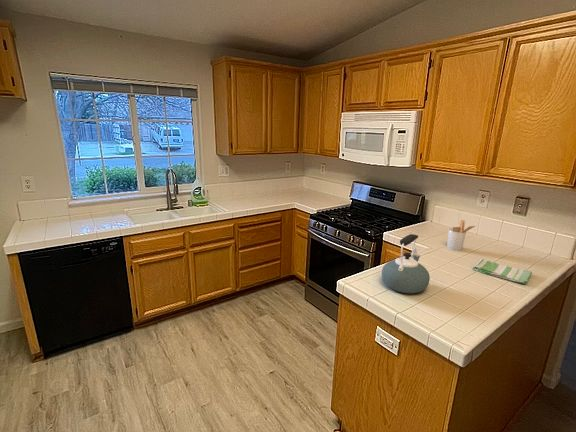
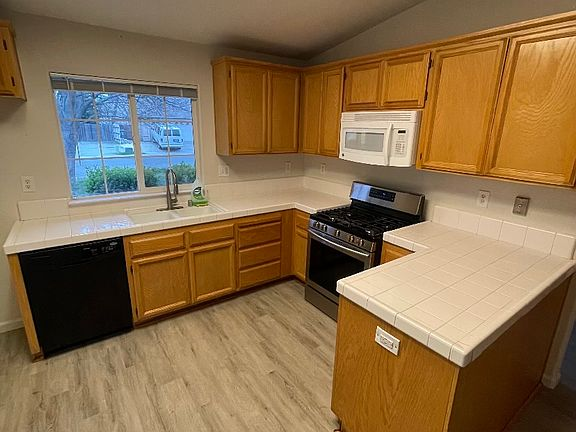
- kettle (408, 260)
- utensil holder (460, 236)
- dish towel (502, 270)
